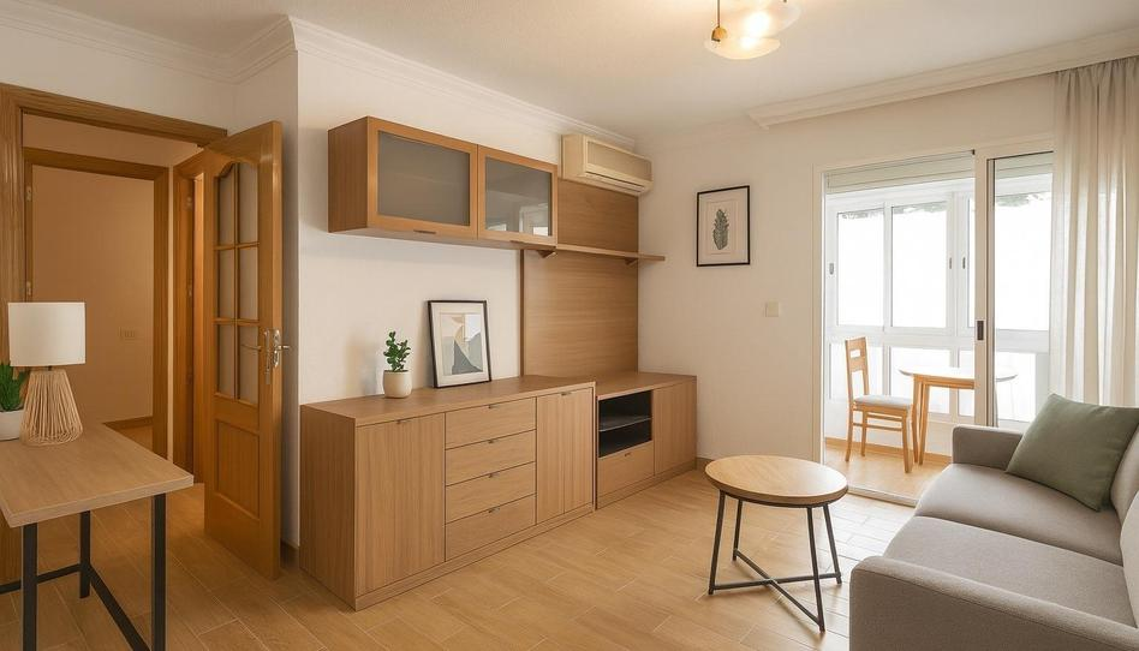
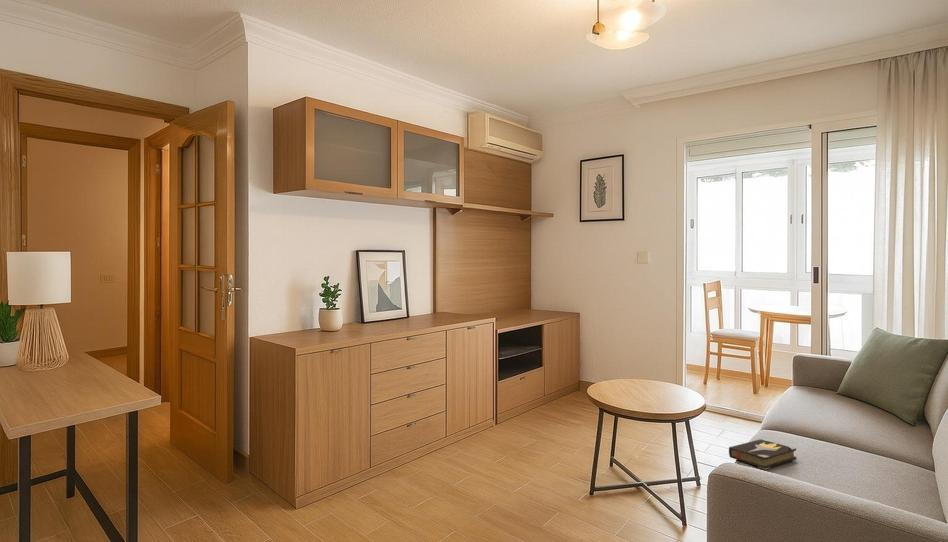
+ hardback book (762, 452)
